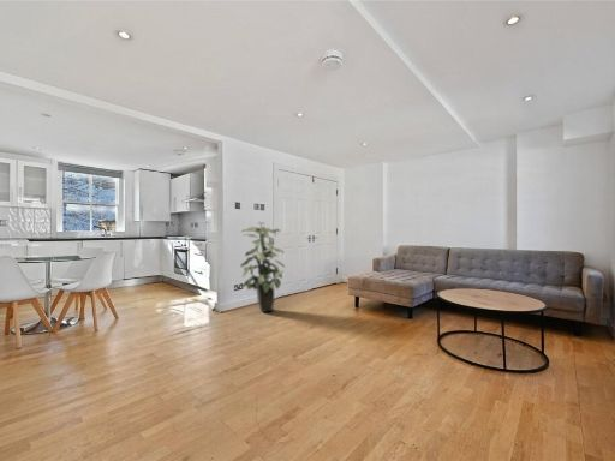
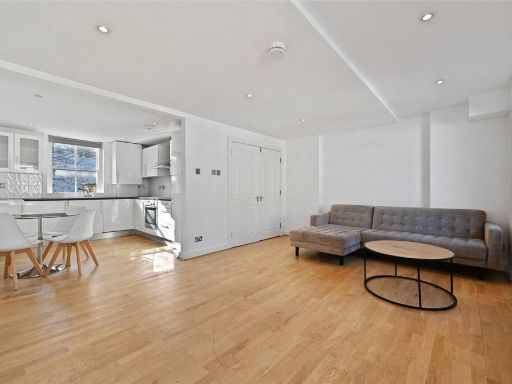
- indoor plant (262, 265)
